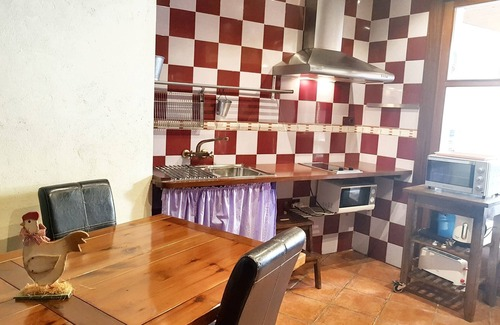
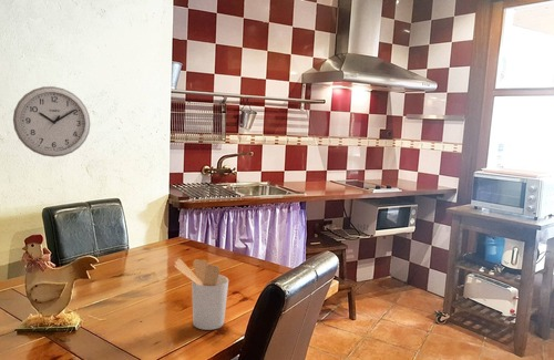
+ utensil holder (199, 291)
+ wall clock (53, 122)
